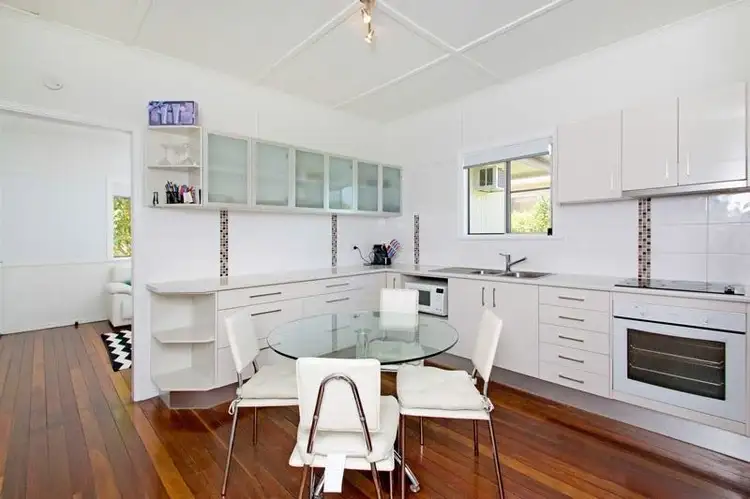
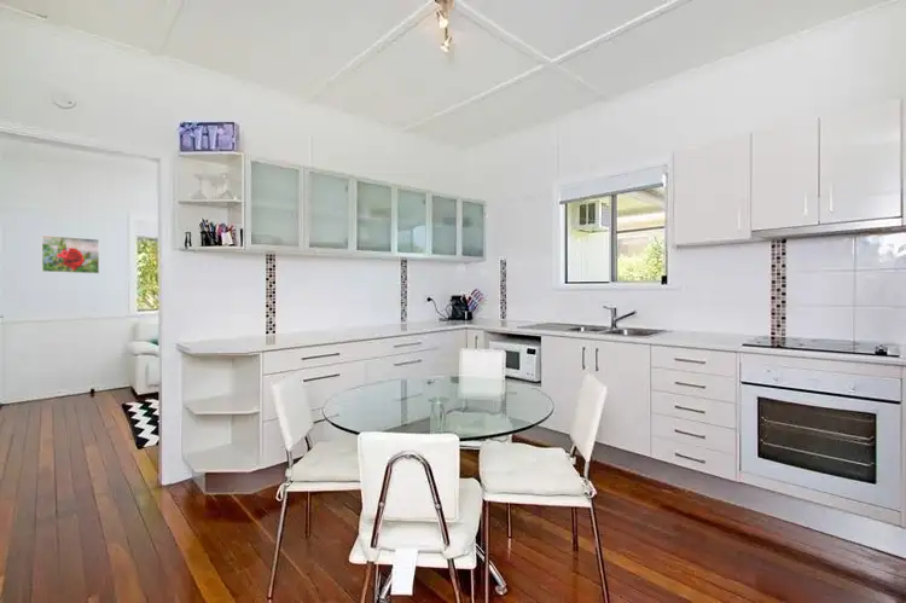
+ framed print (71, 255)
